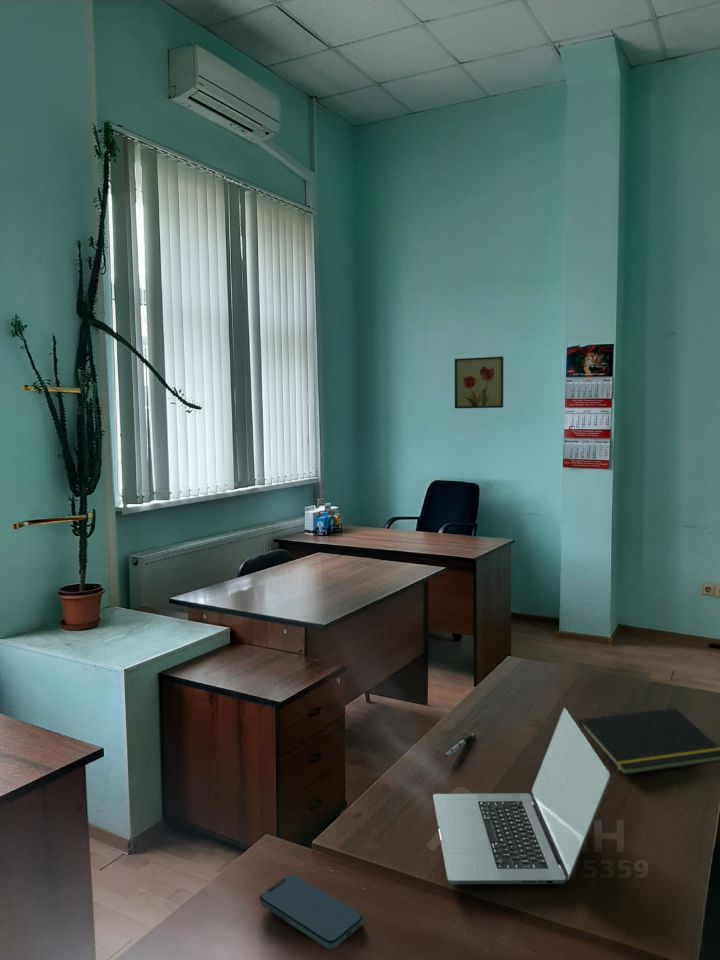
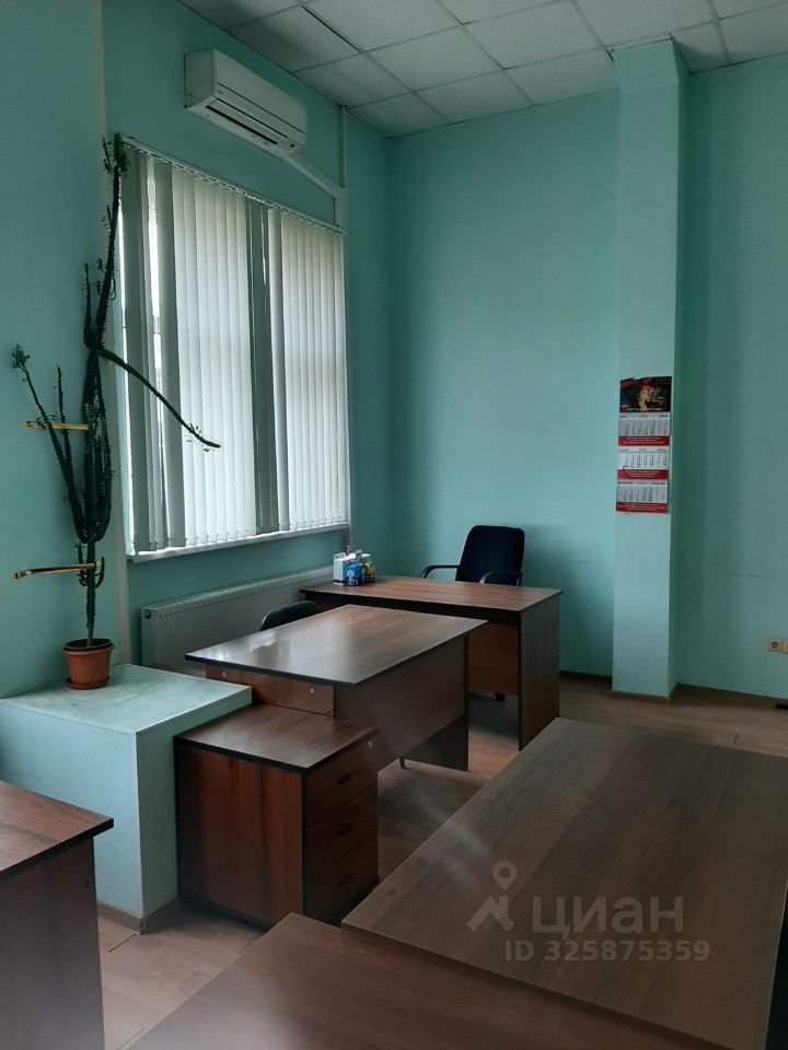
- laptop (512, 793)
- wall art (479, 383)
- pen (460, 744)
- notepad (650, 739)
- smartphone (310, 909)
